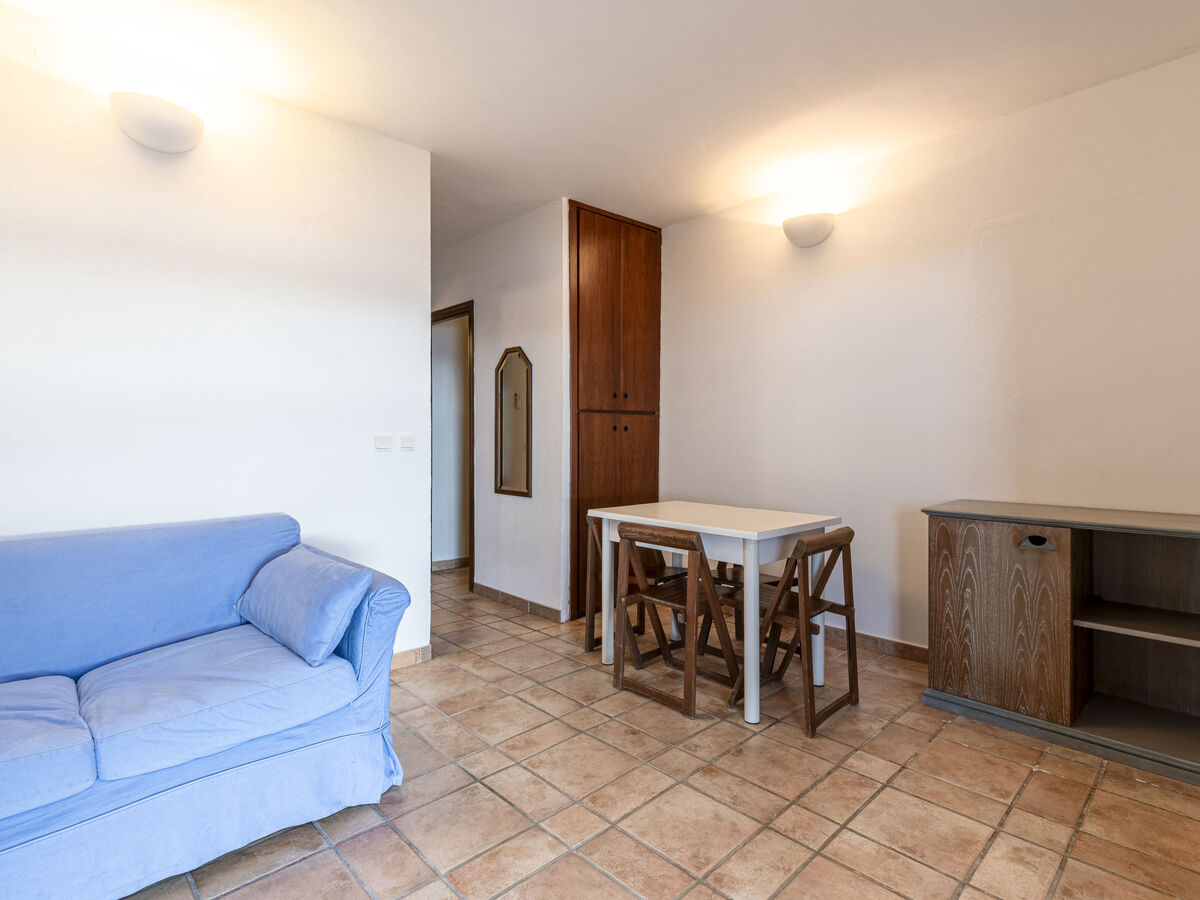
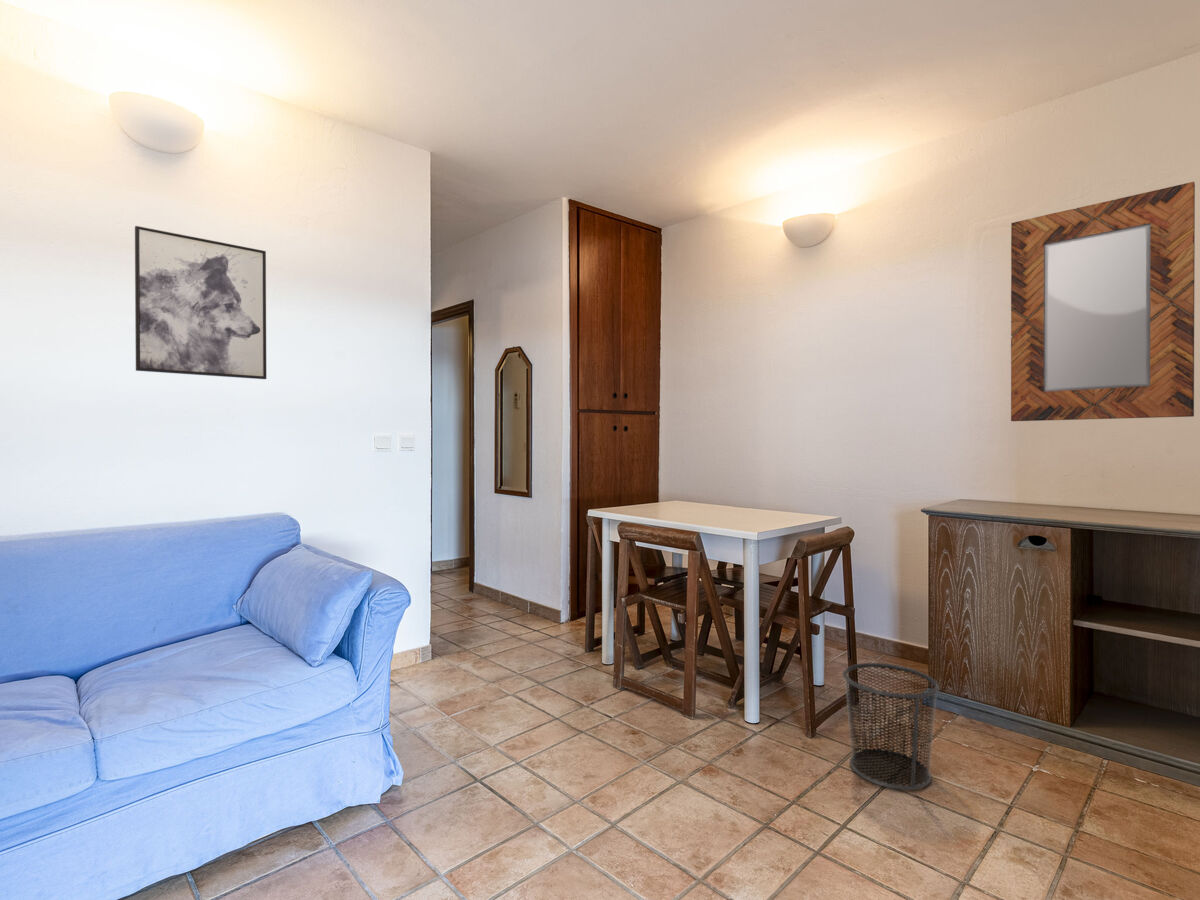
+ home mirror (1095, 312)
+ wall art (204, 307)
+ waste bin (889, 723)
